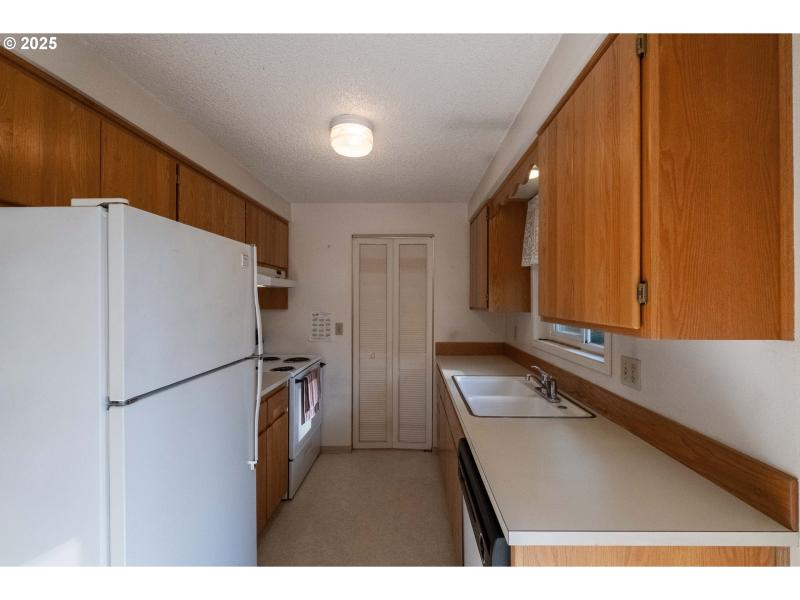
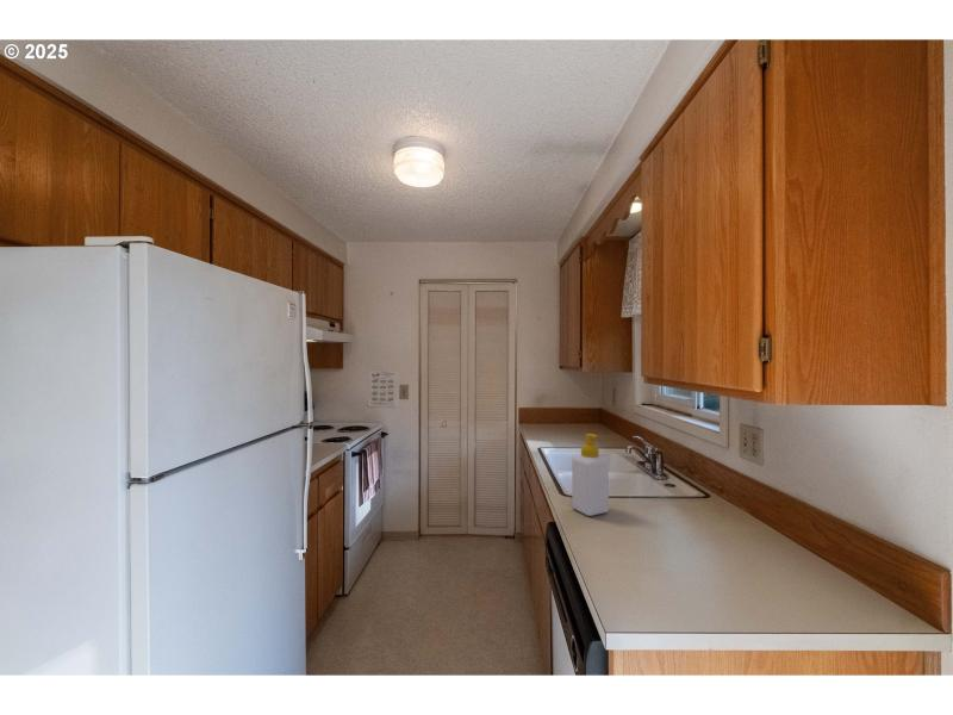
+ soap bottle (590, 472)
